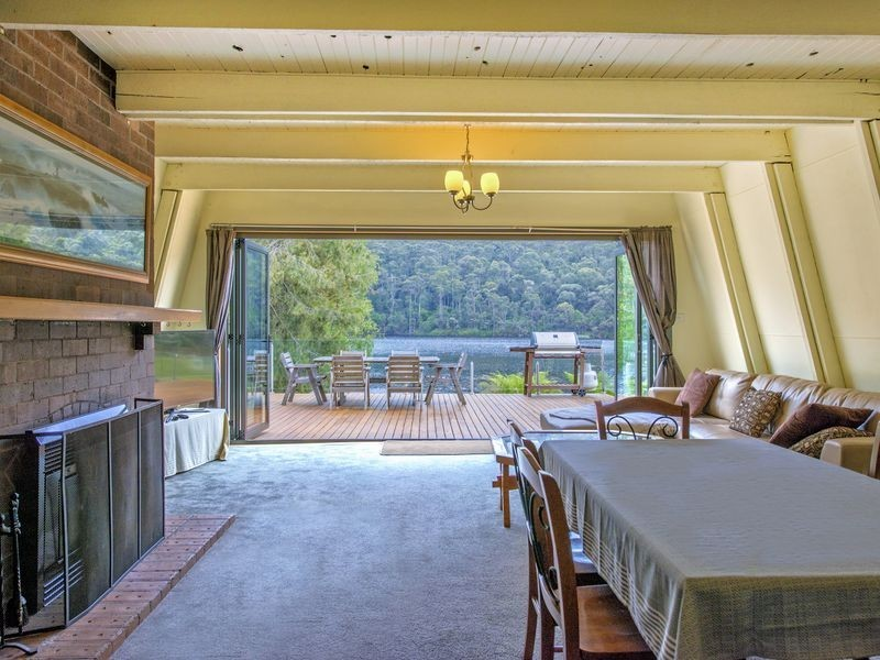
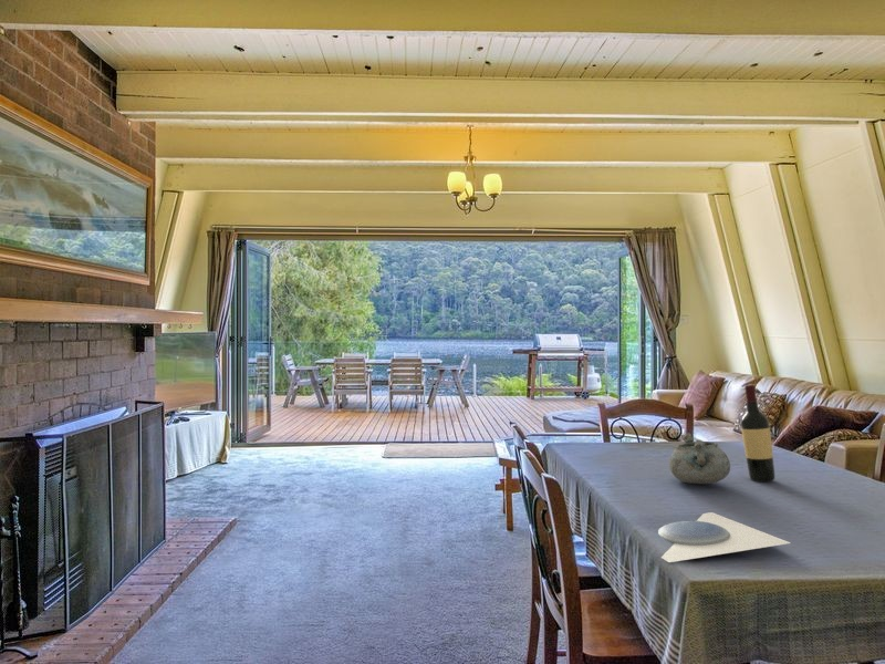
+ plate (691, 530)
+ wine bottle (756, 432)
+ decorative bowl (698, 458)
